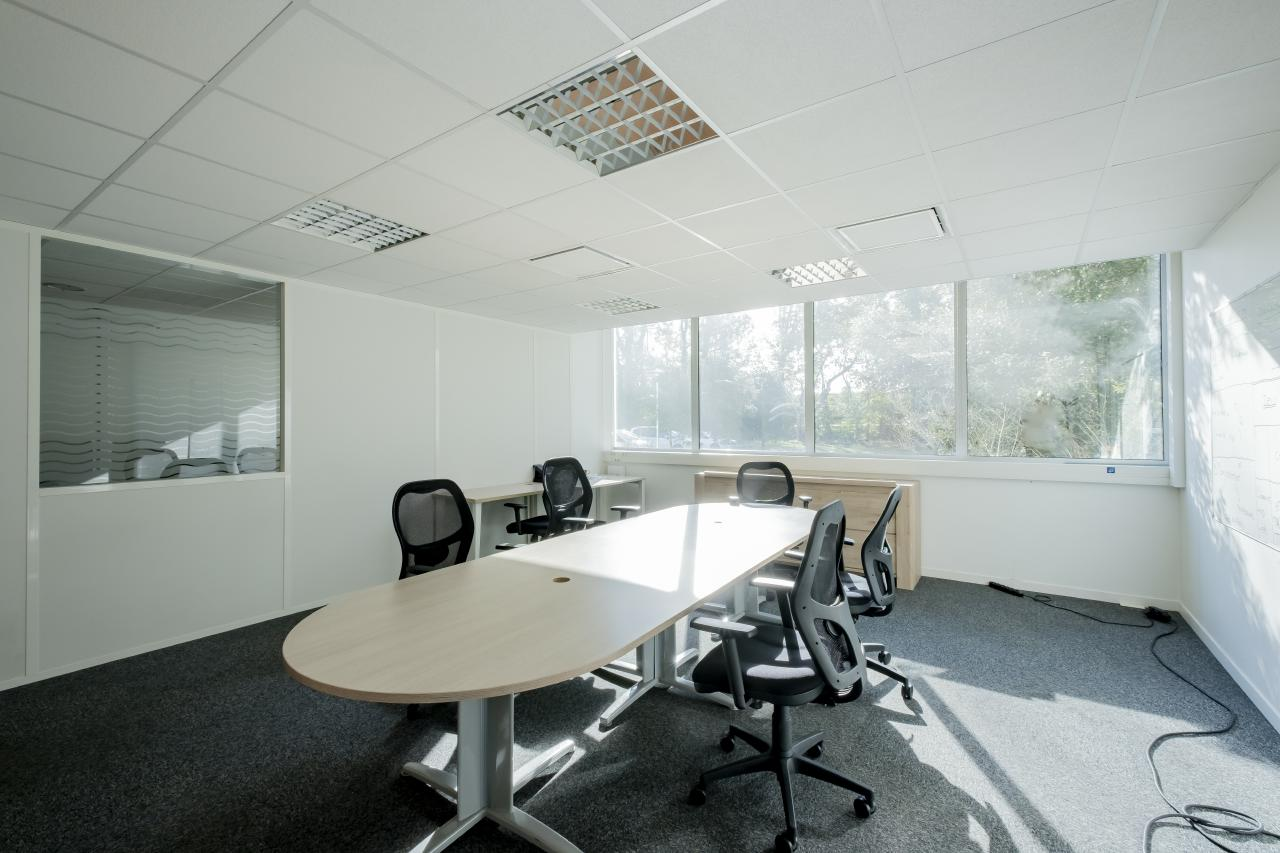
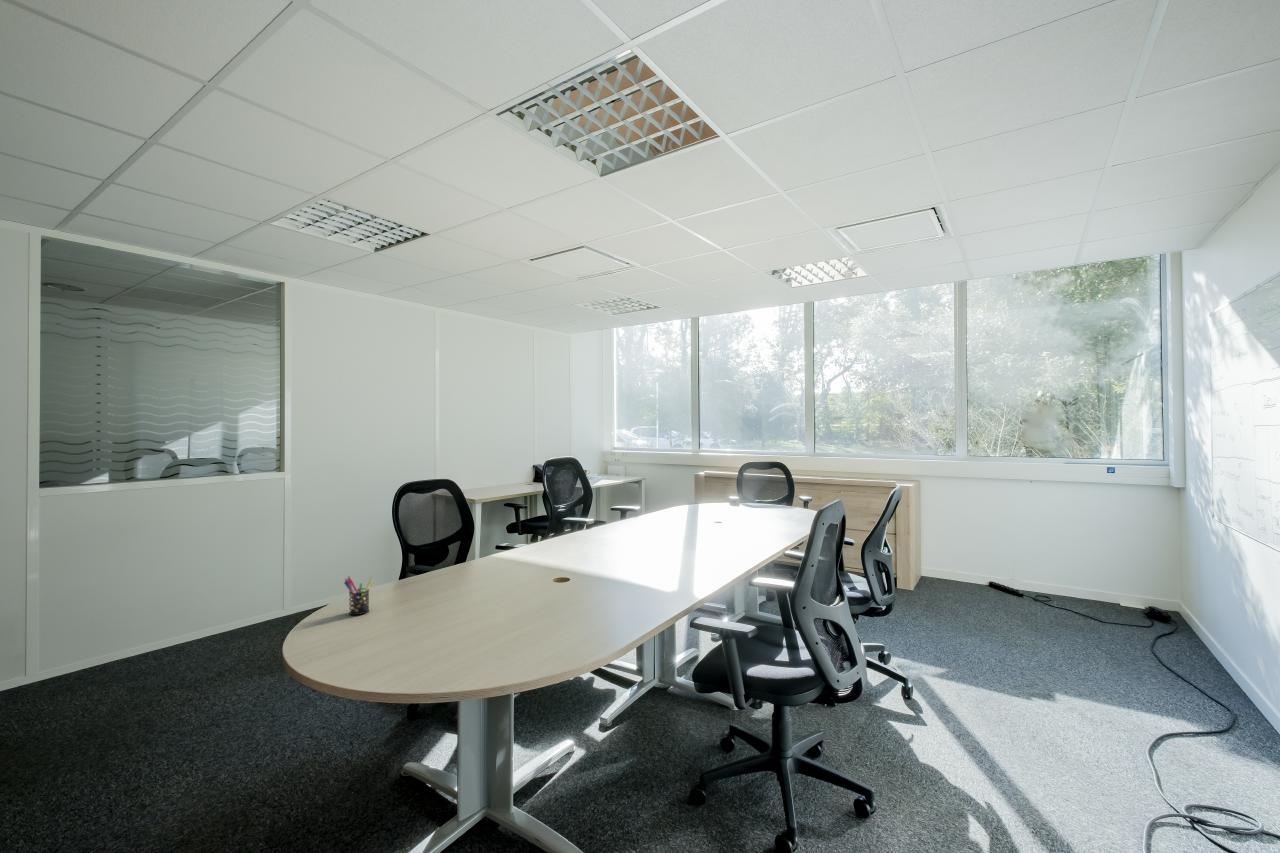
+ pen holder (358, 594)
